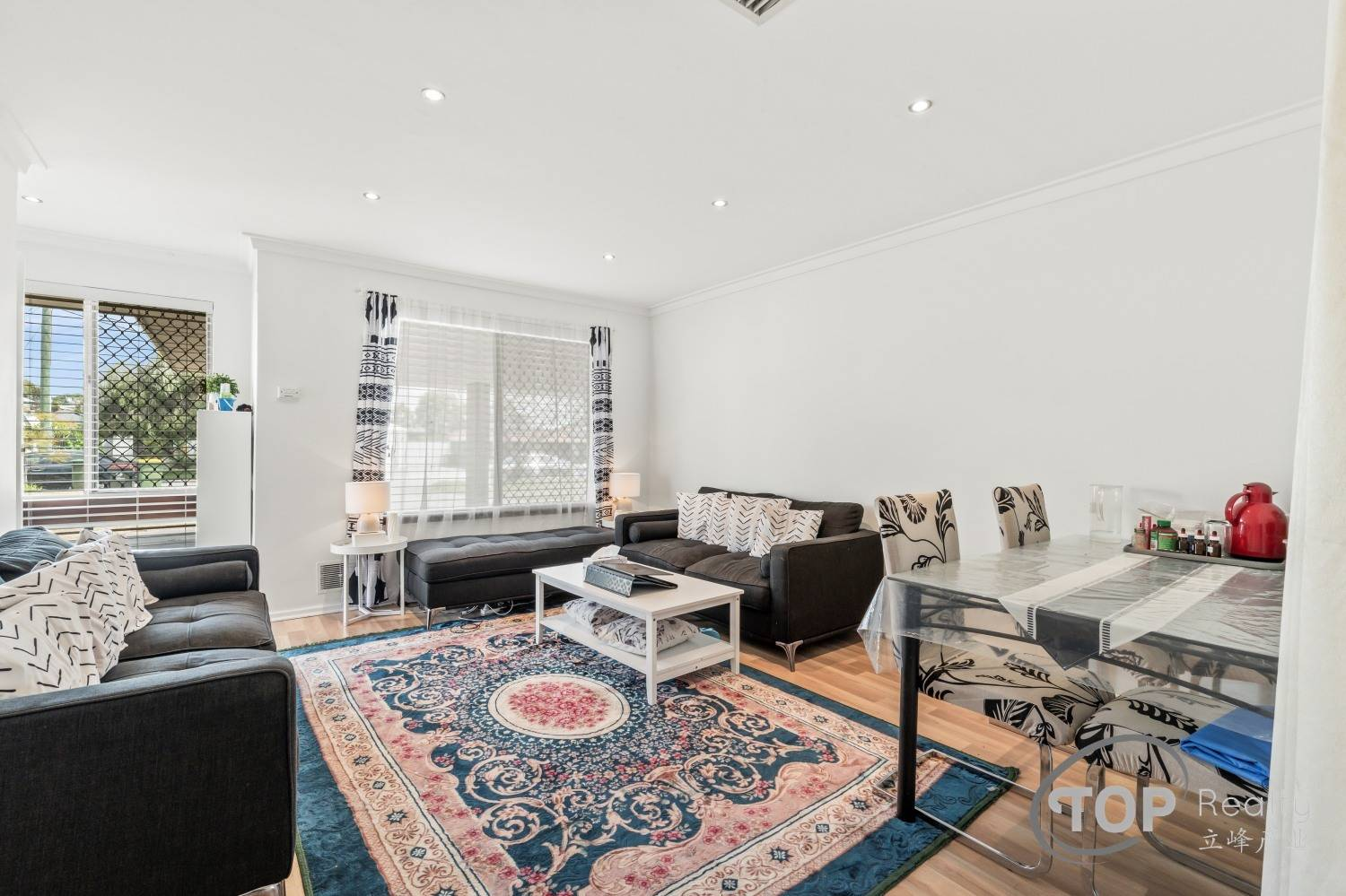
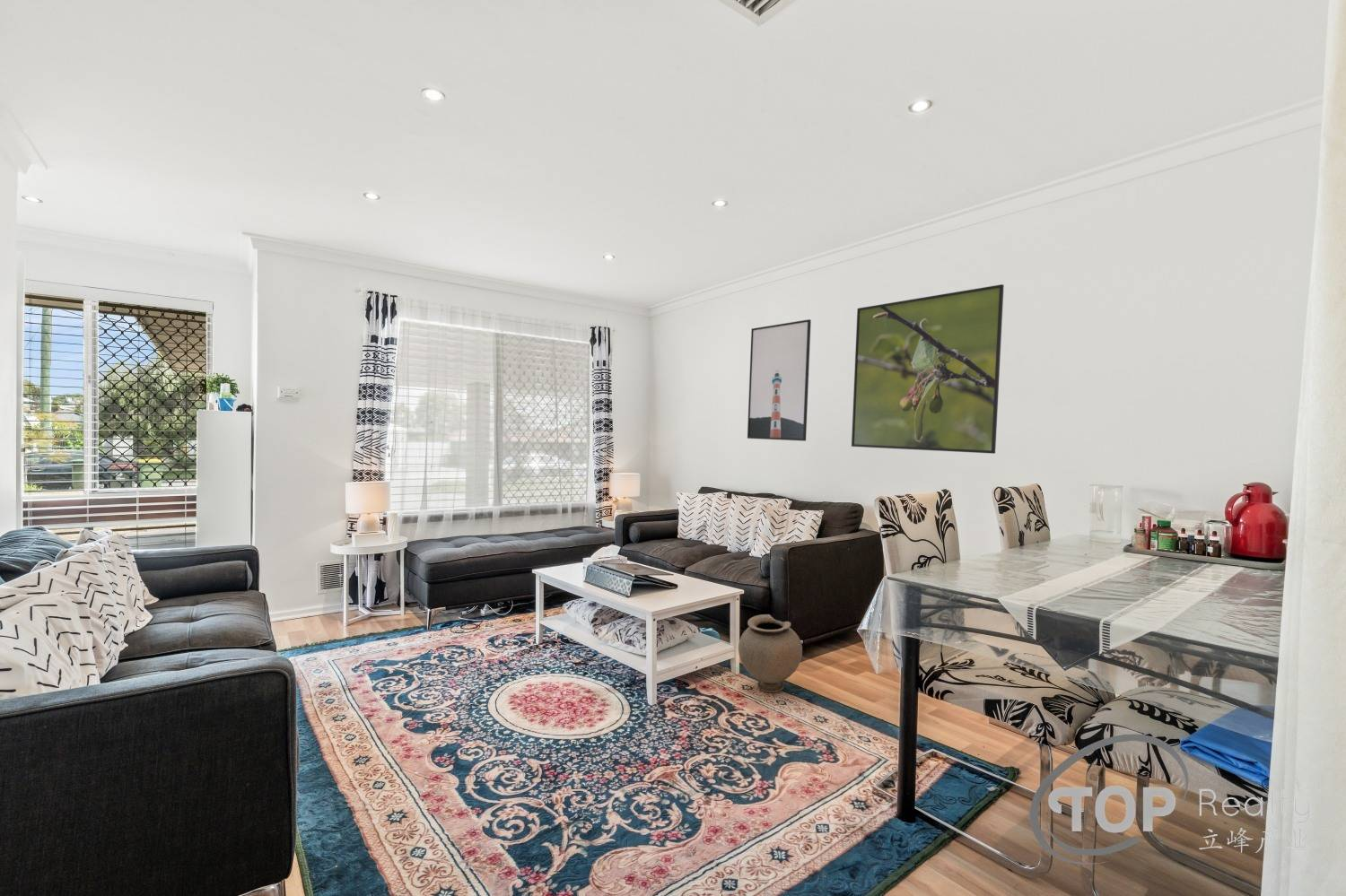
+ vase (770, 654)
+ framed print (777, 382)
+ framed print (920, 373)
